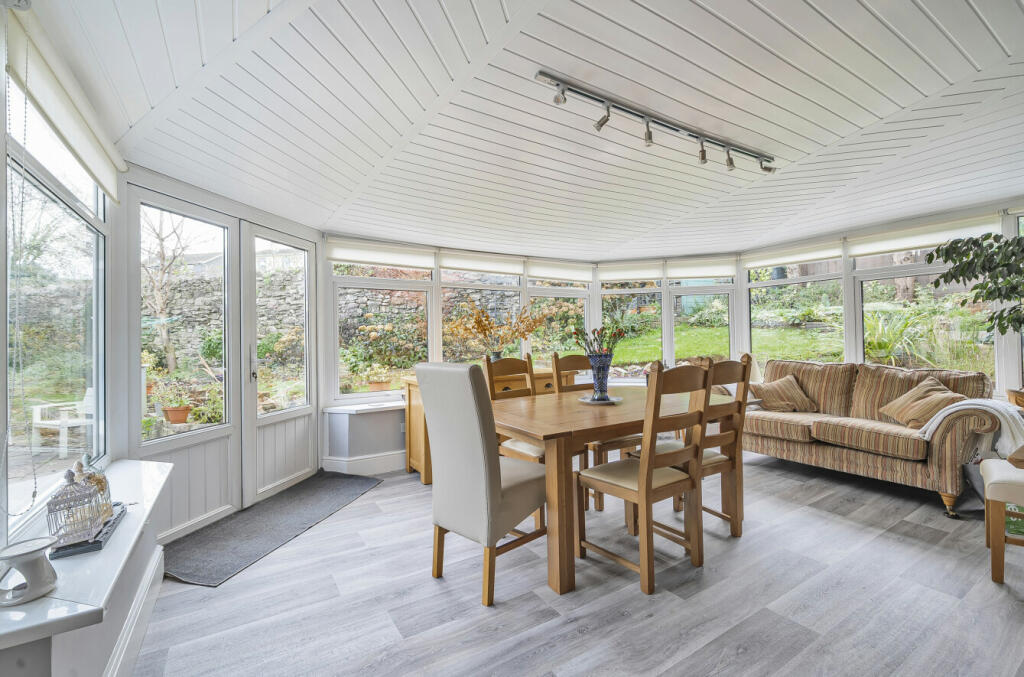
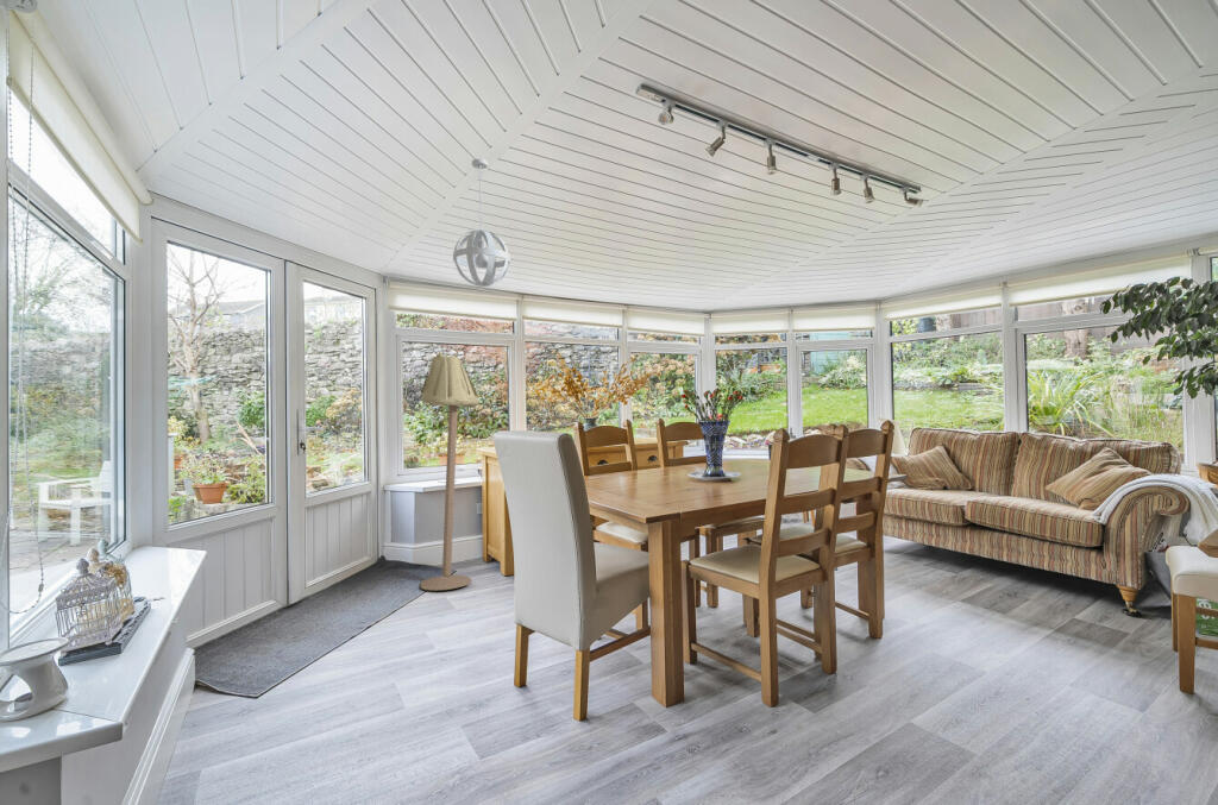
+ floor lamp (450, 465)
+ pendant light (481, 225)
